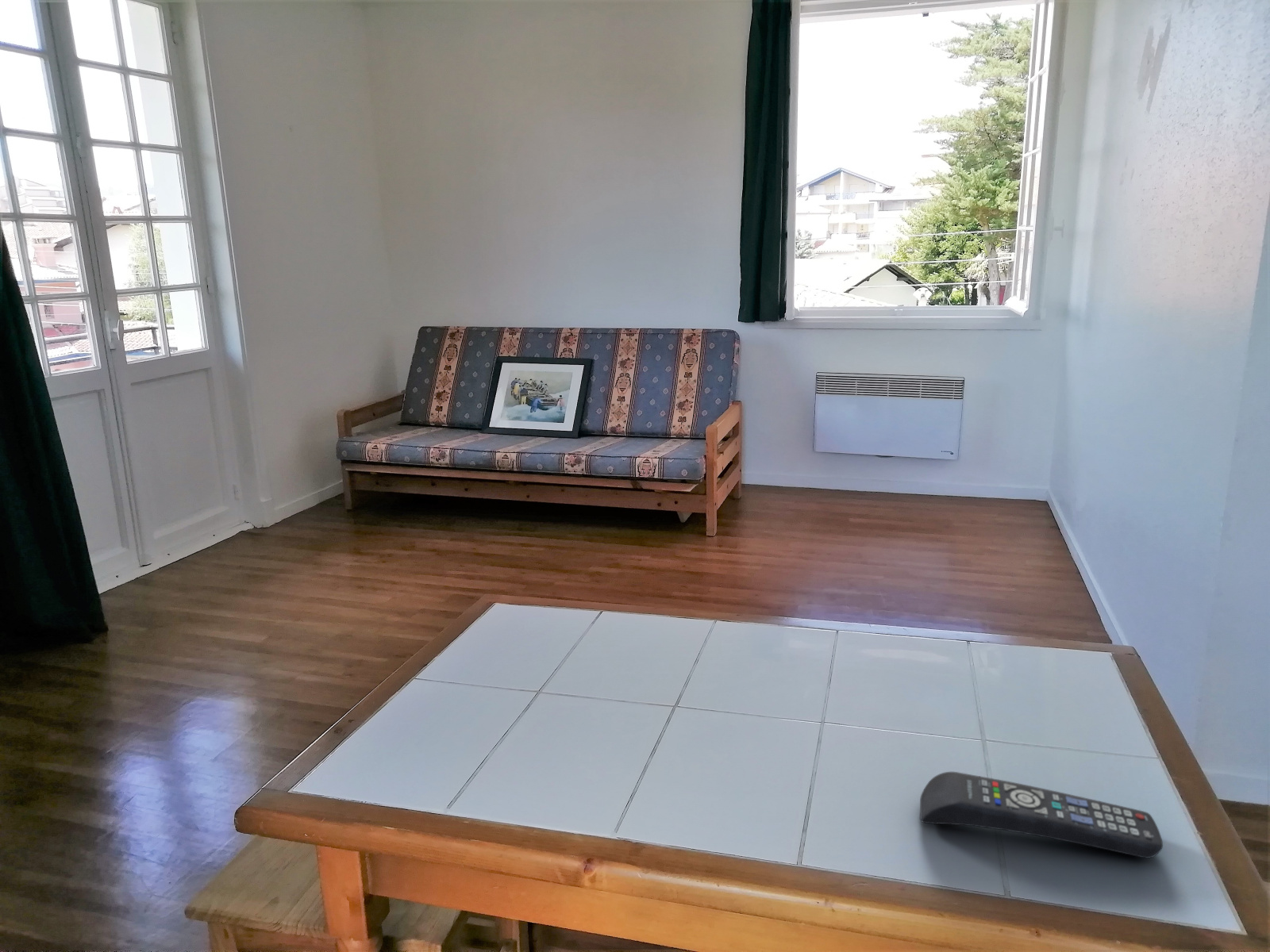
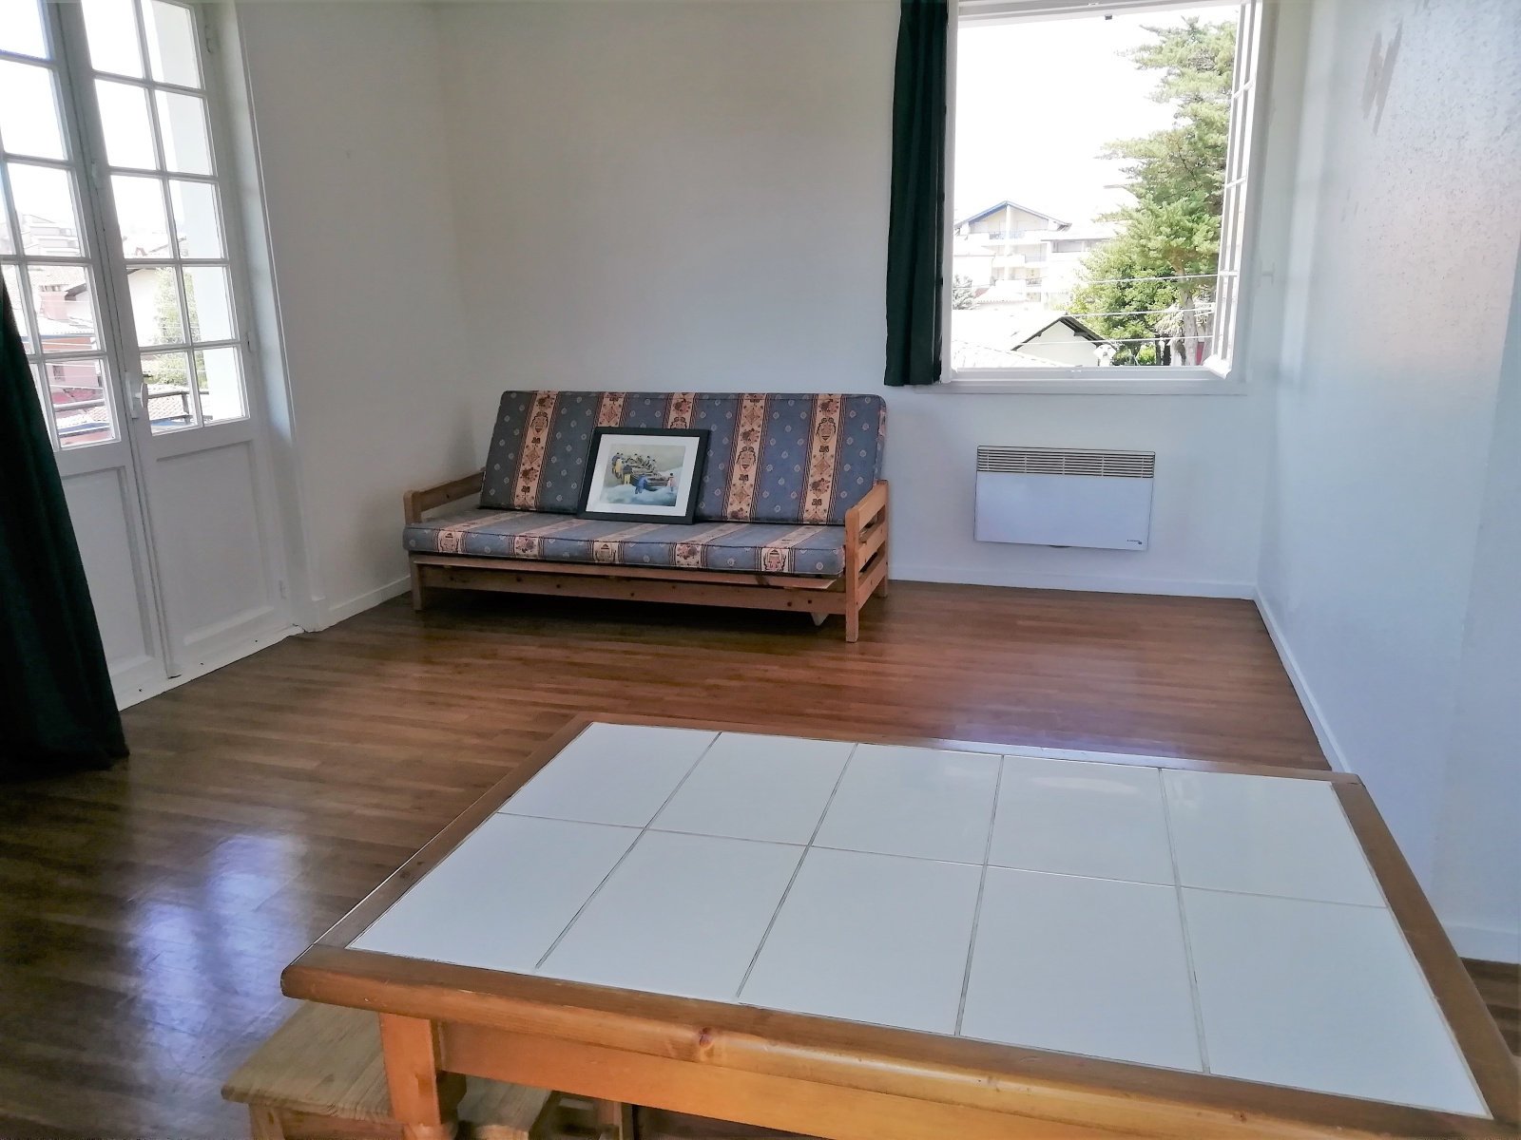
- remote control (1035, 813)
